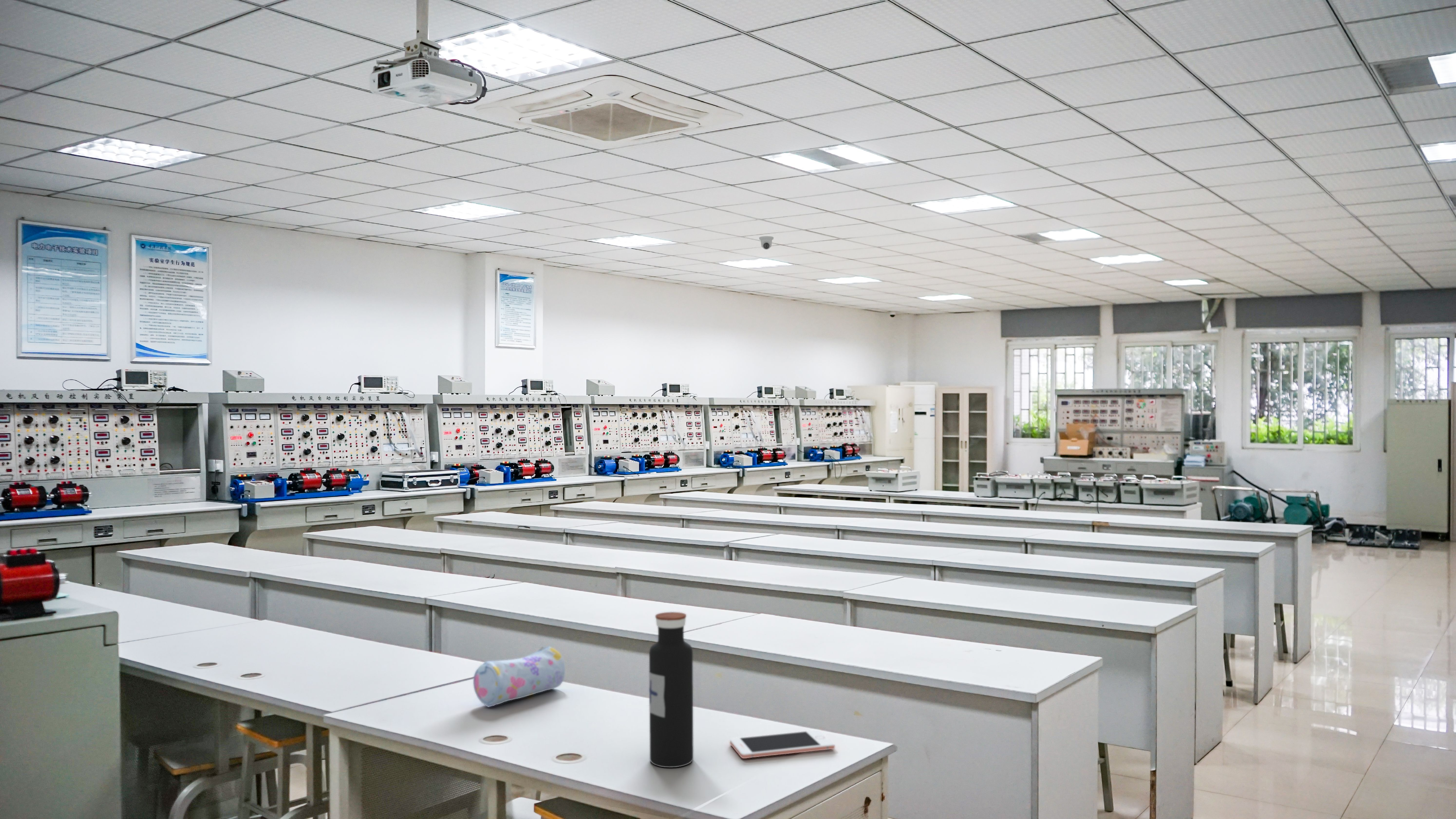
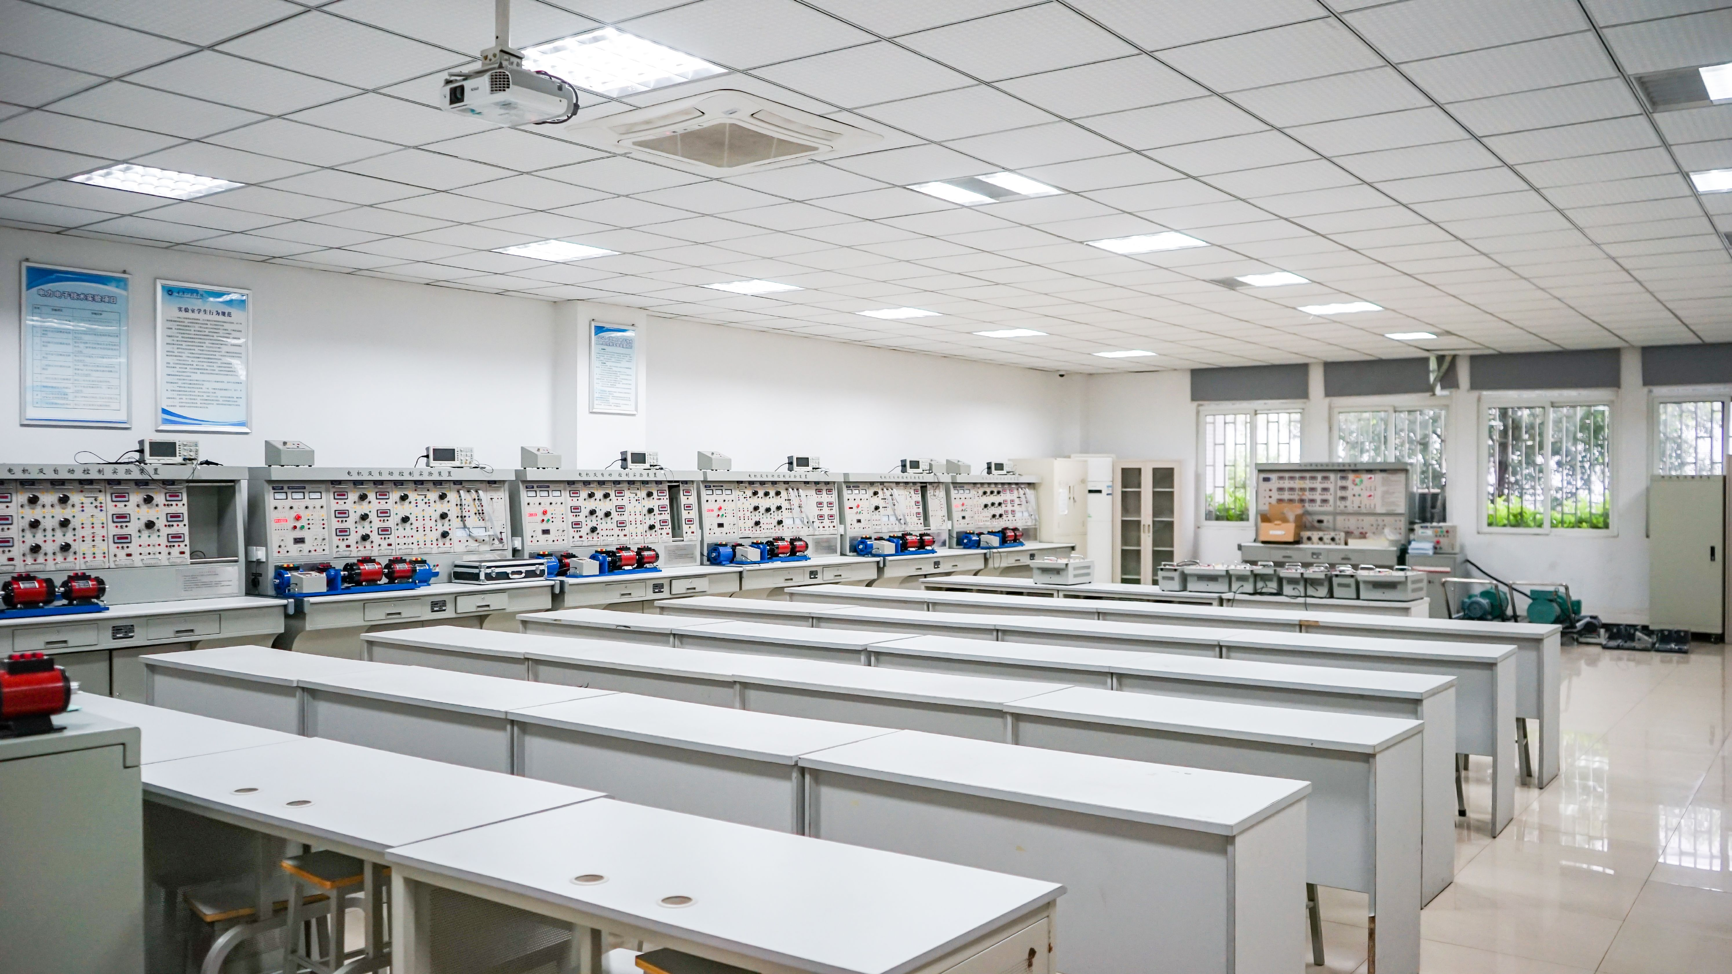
- security camera (766, 243)
- cell phone (782, 744)
- water bottle (671, 688)
- pencil case (521, 675)
